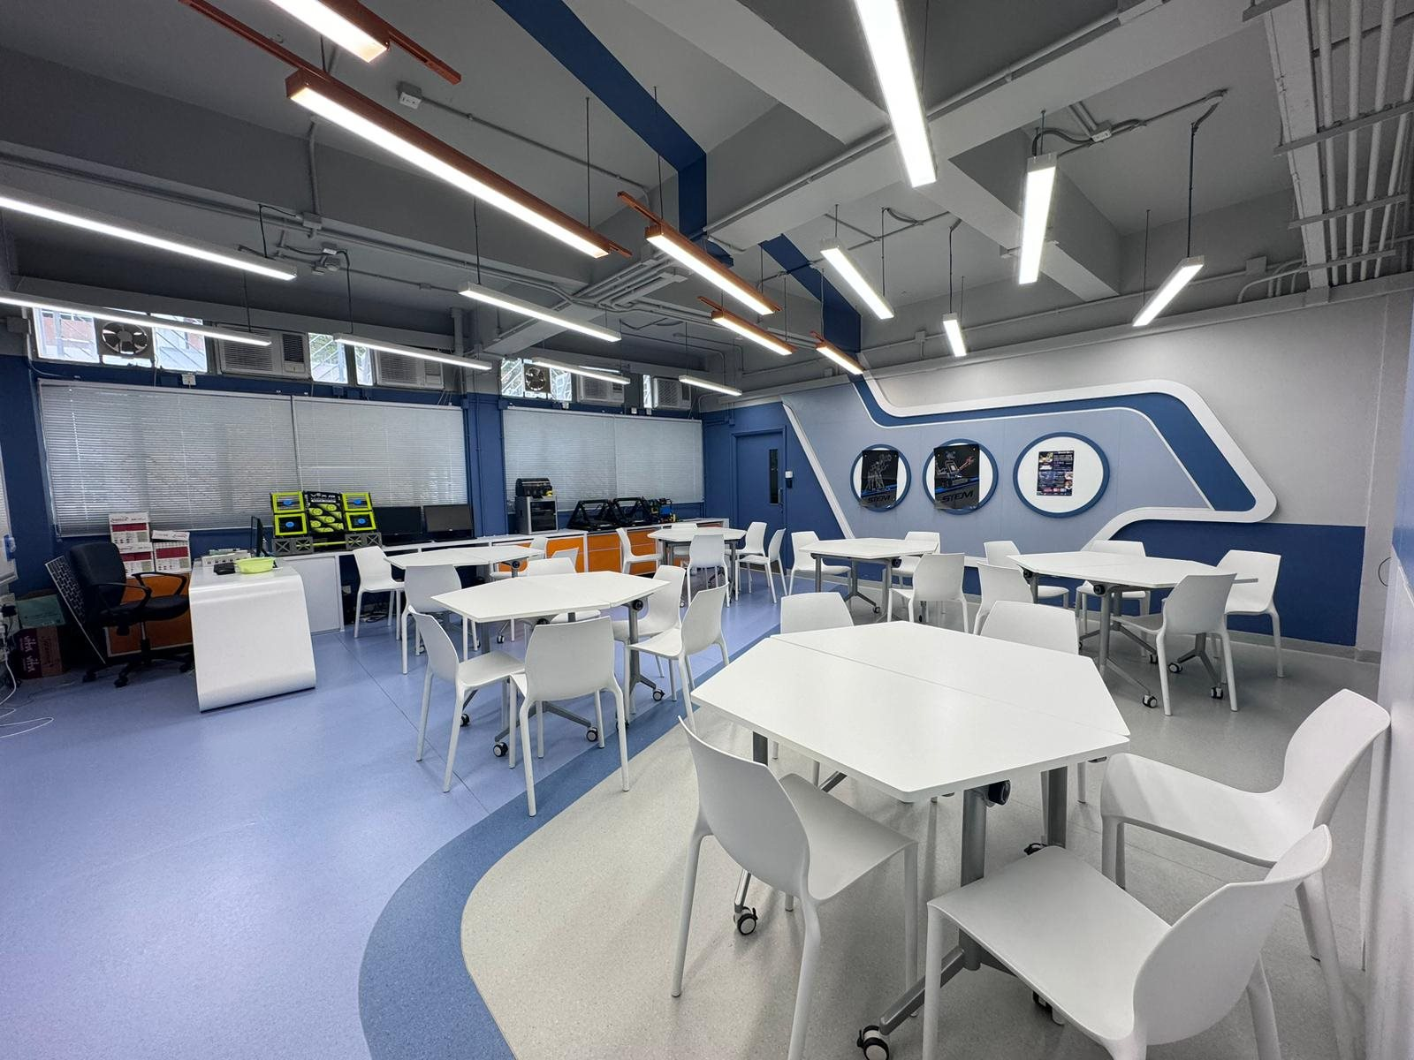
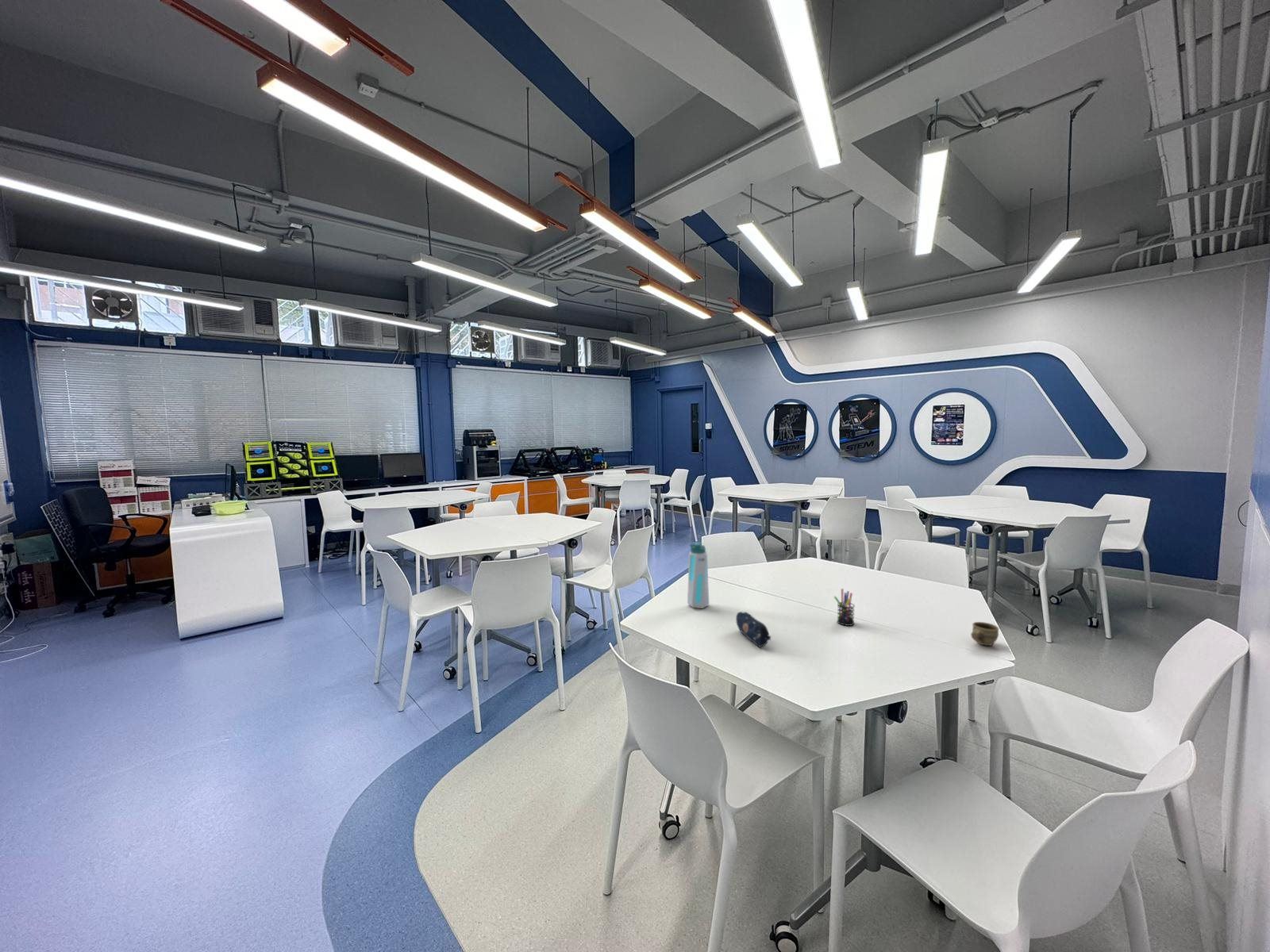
+ water bottle (698, 574)
+ pen holder (843, 606)
+ pencil case (751, 628)
+ cup (982, 635)
